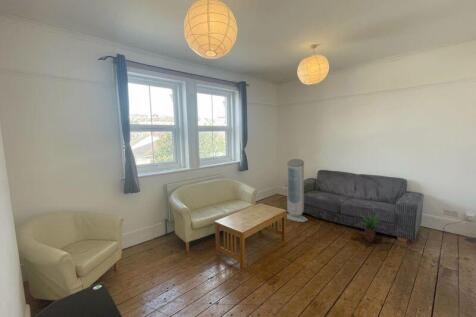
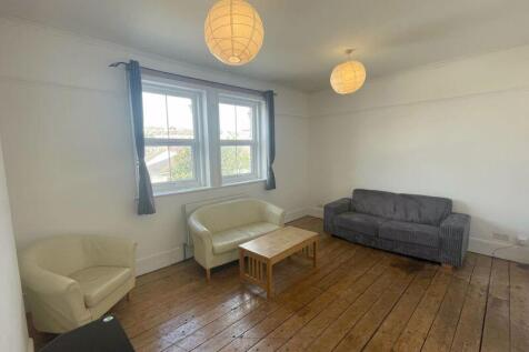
- air purifier (295, 189)
- potted plant (372, 226)
